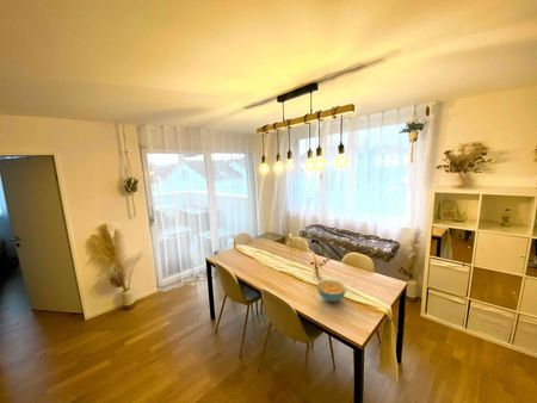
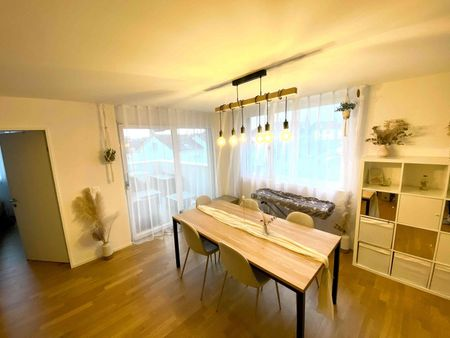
- cereal bowl (331, 292)
